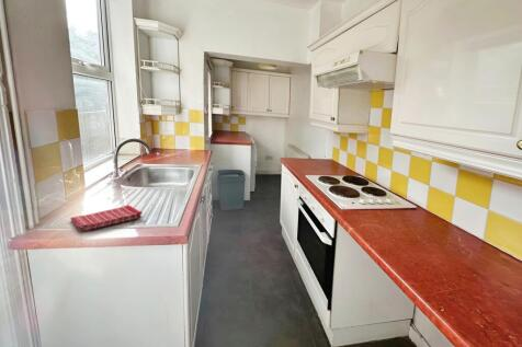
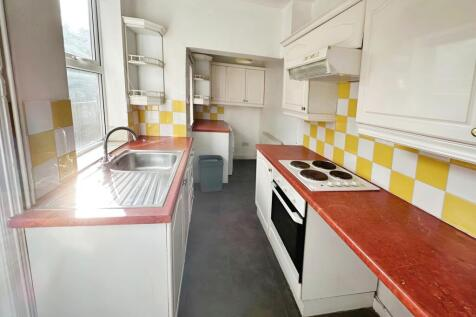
- dish towel (107, 216)
